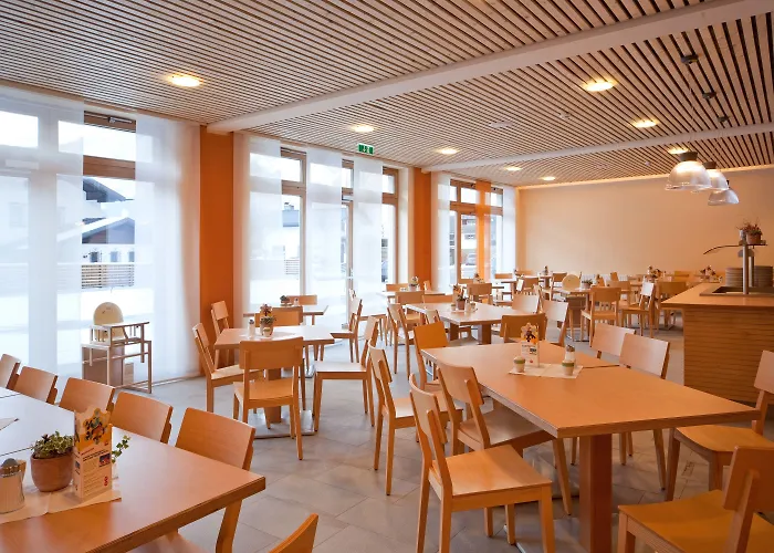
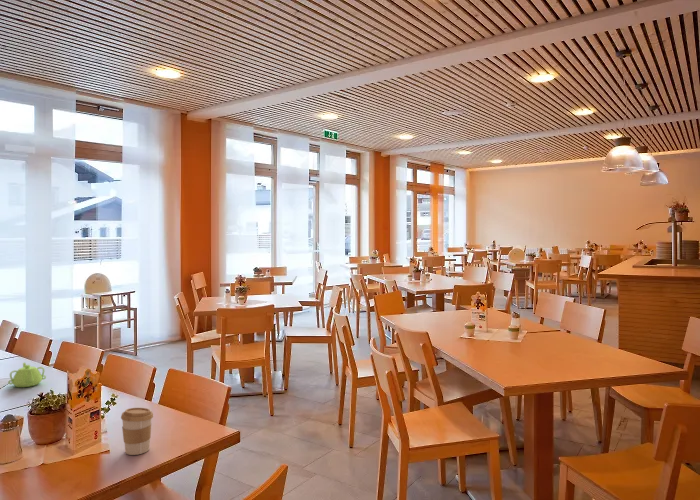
+ teapot (27, 374)
+ coffee cup (137, 429)
